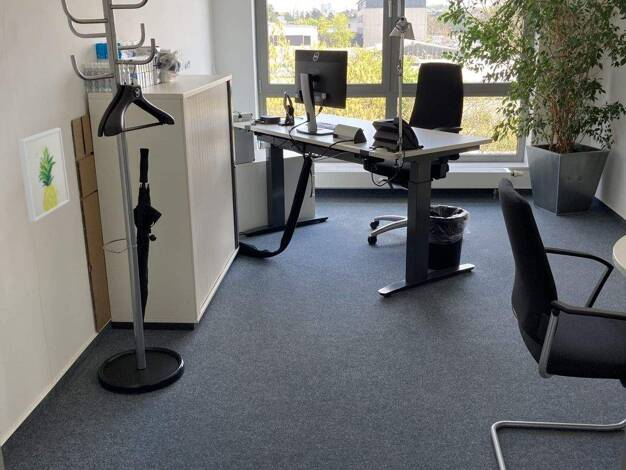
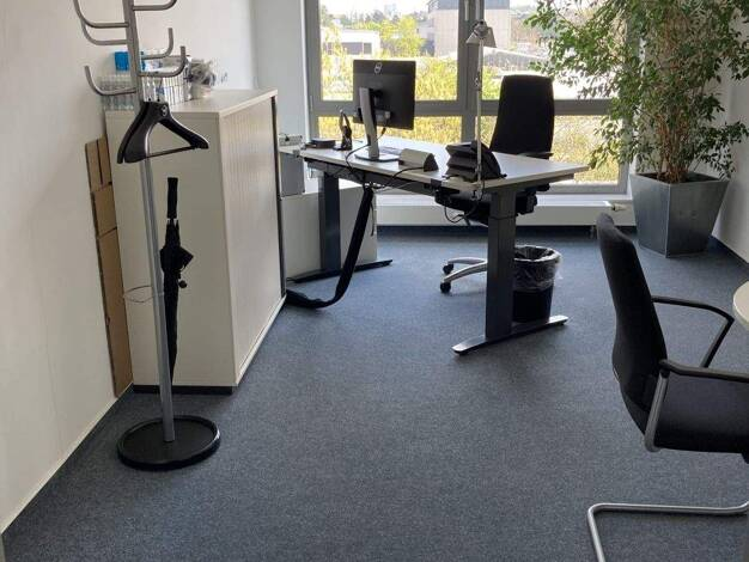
- wall art (45, 173)
